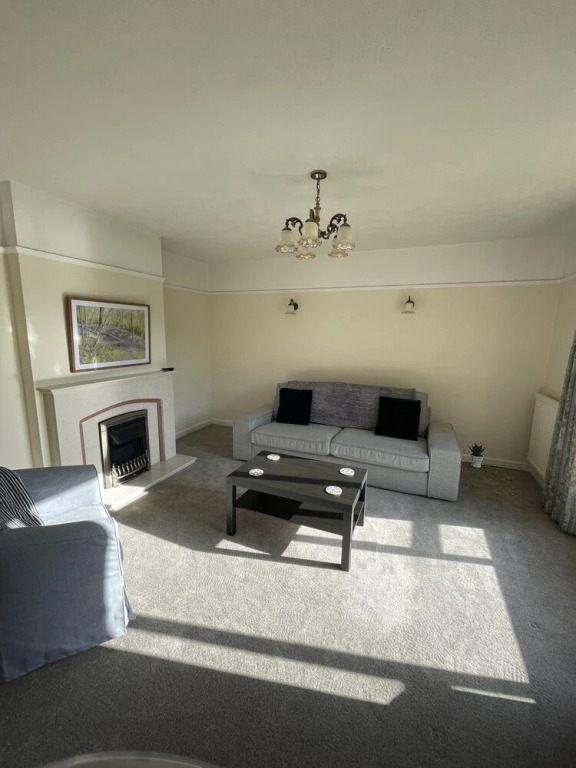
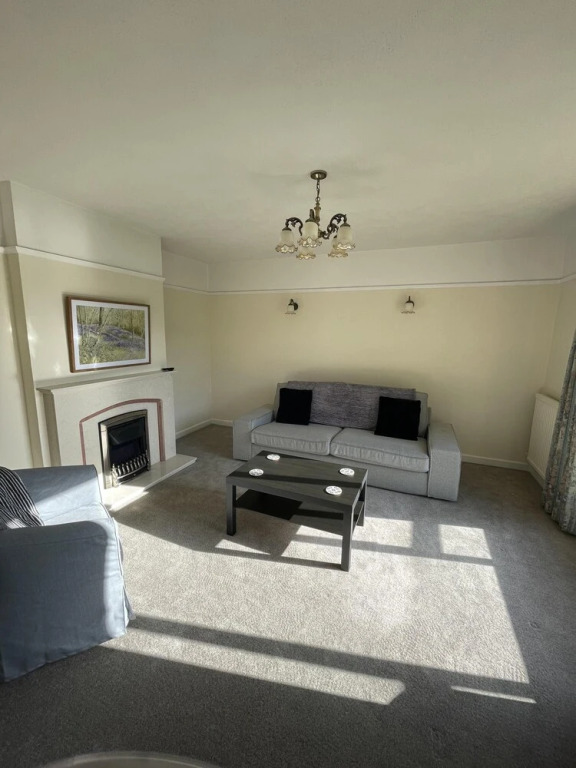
- potted plant (476, 453)
